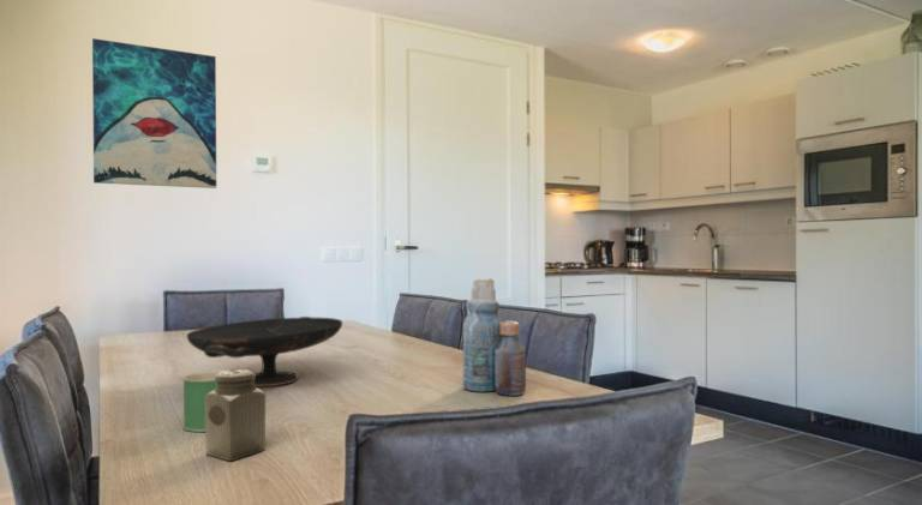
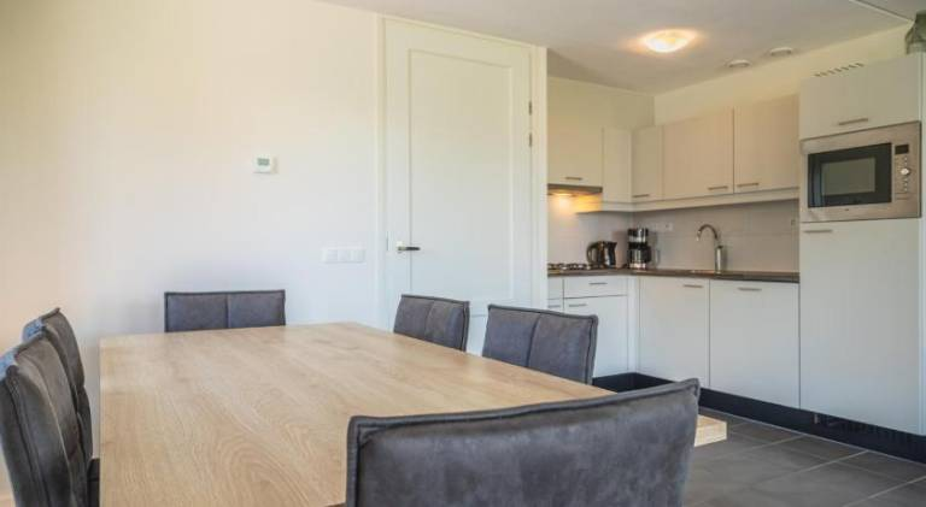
- decorative bowl (268, 351)
- mug (209, 392)
- bottle (493, 333)
- wall art (156, 116)
- salt shaker (235, 410)
